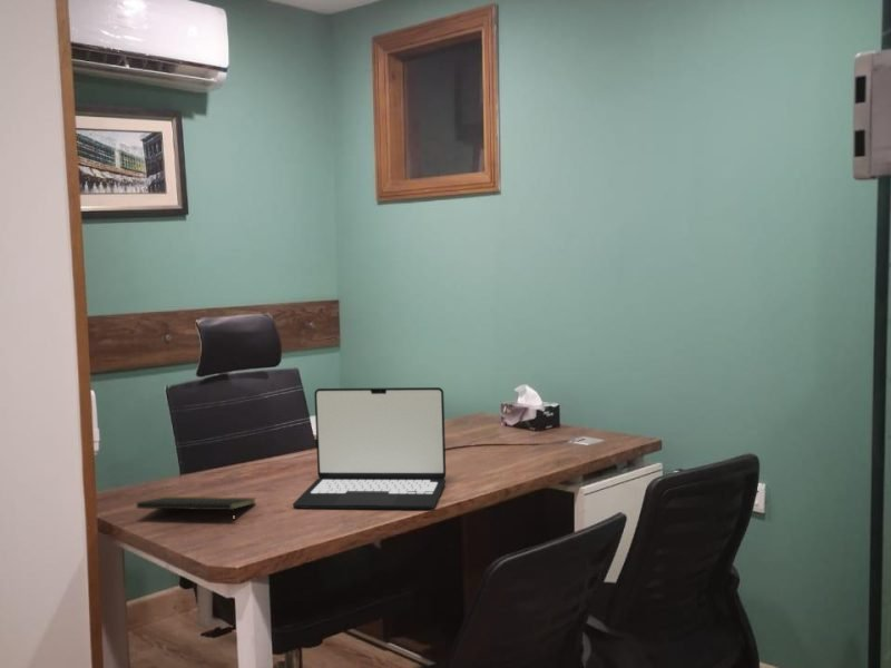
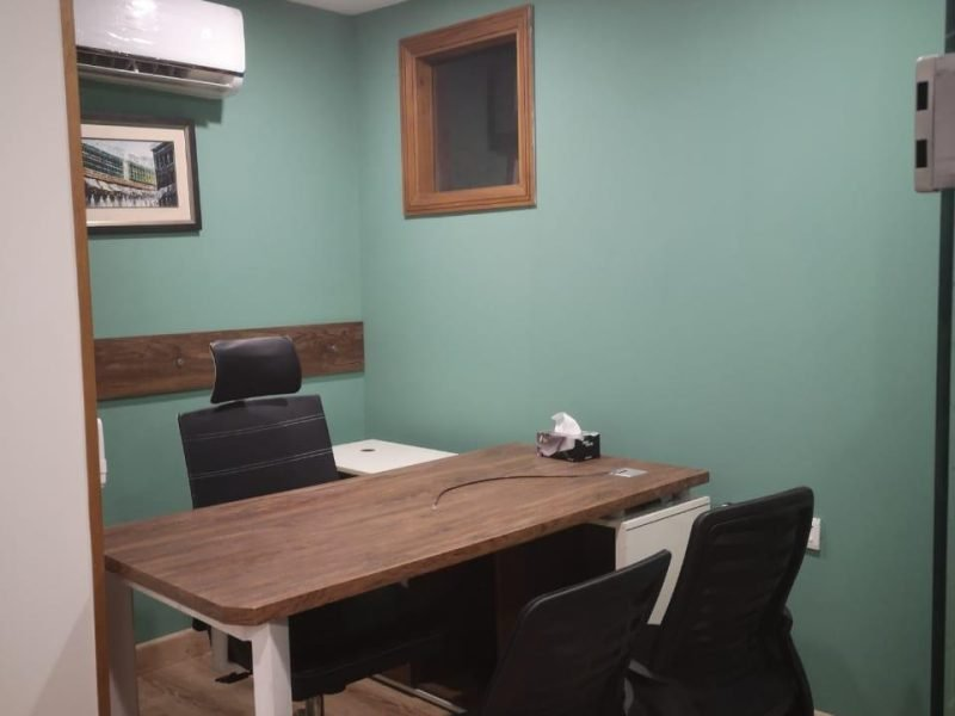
- notepad (197, 502)
- laptop (370, 445)
